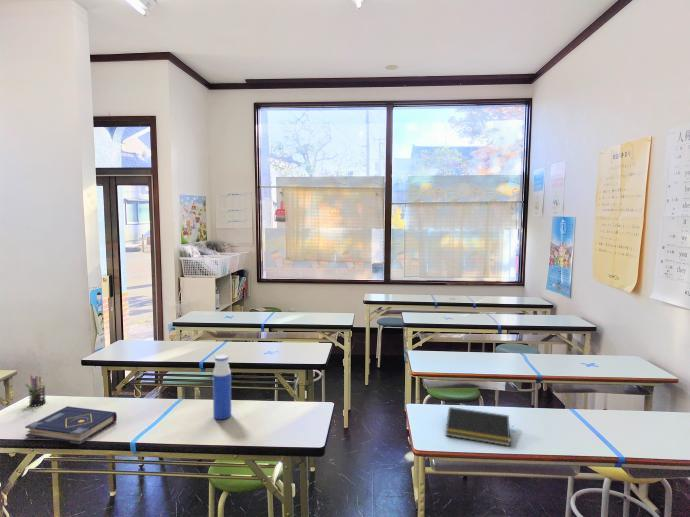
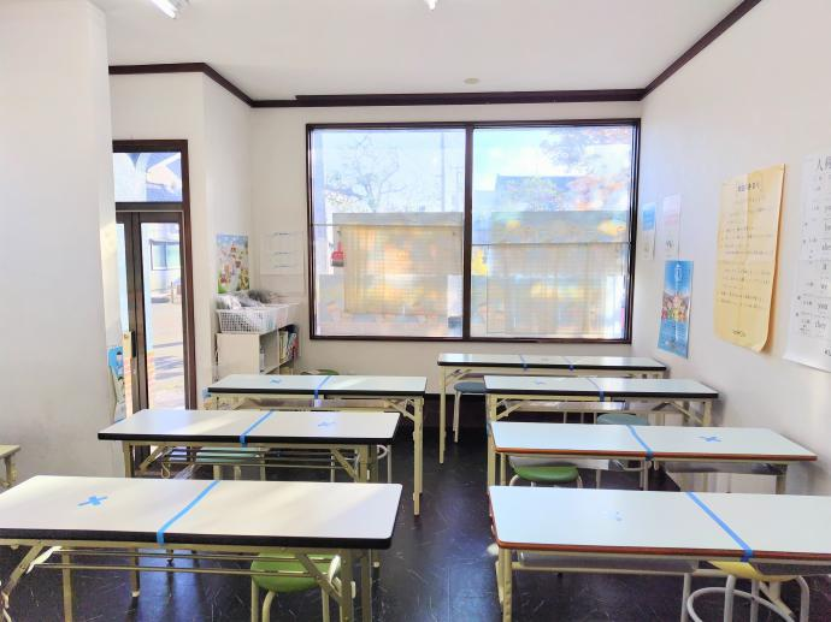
- book (73, 423)
- water bottle (222, 386)
- notepad (477, 425)
- pen holder (34, 390)
